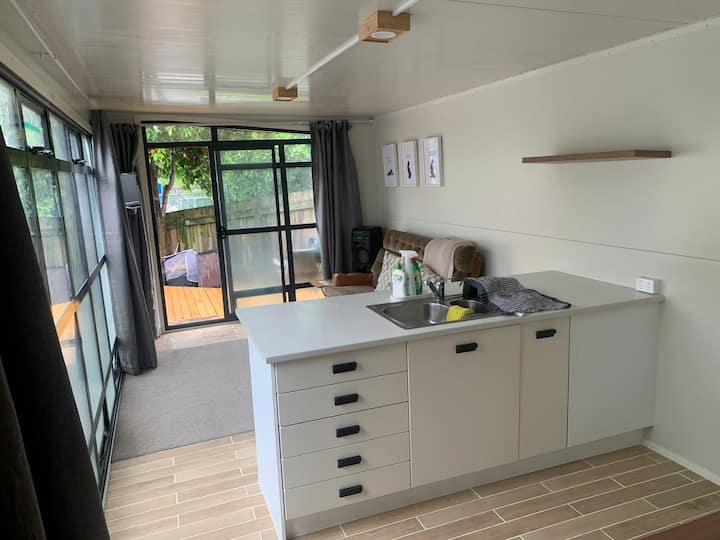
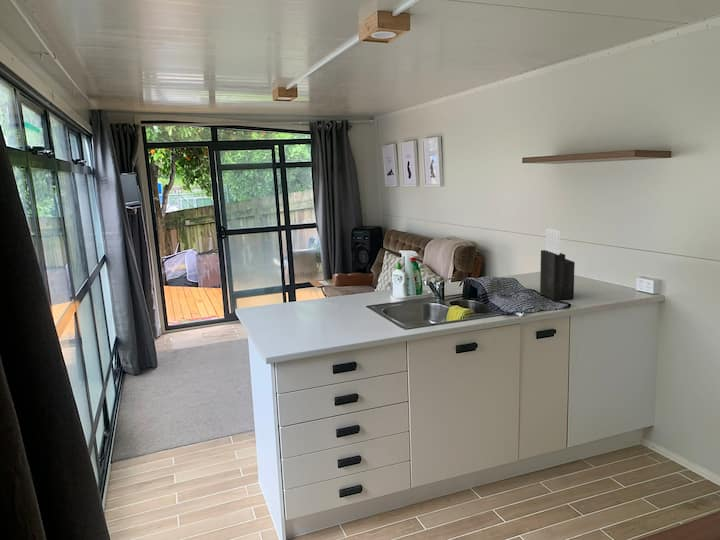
+ knife block (559, 263)
